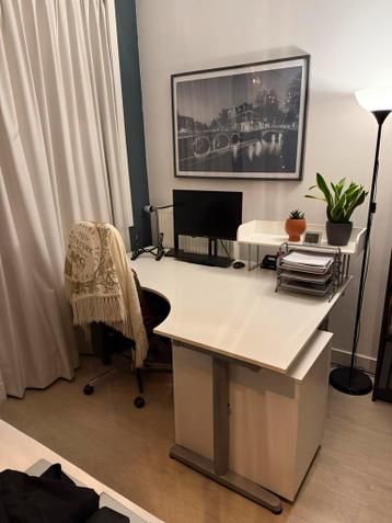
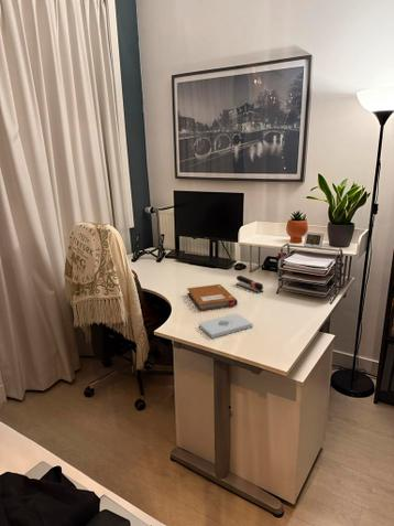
+ stapler (249, 283)
+ notebook (211, 297)
+ notepad (225, 324)
